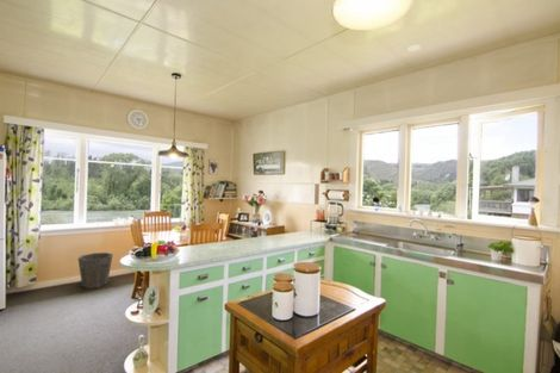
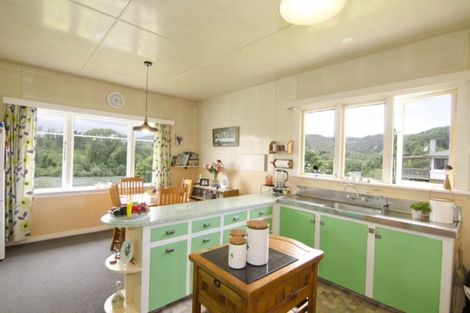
- waste bin (95, 269)
